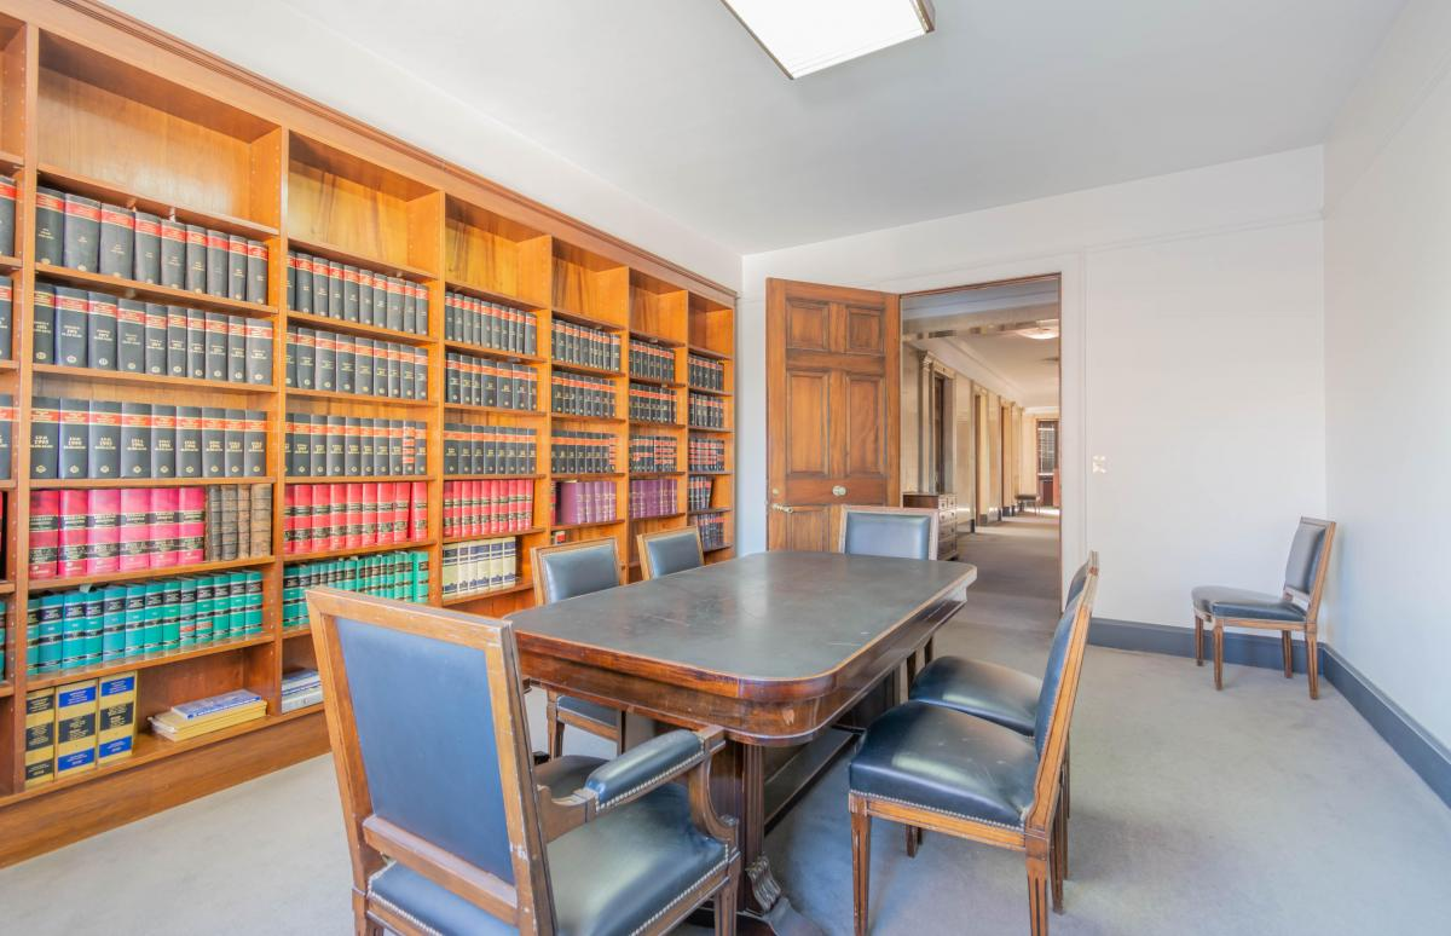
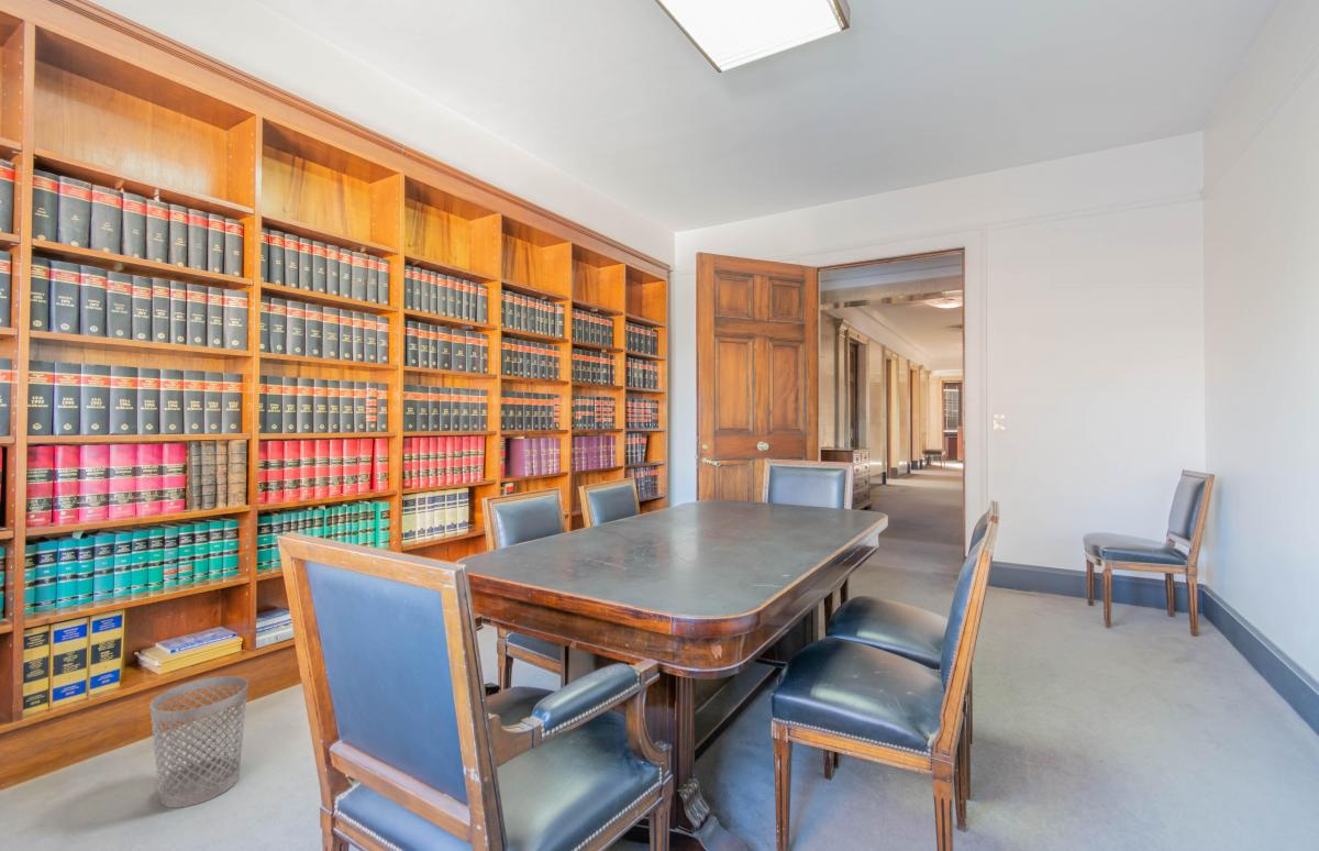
+ wastebasket (200, 740)
